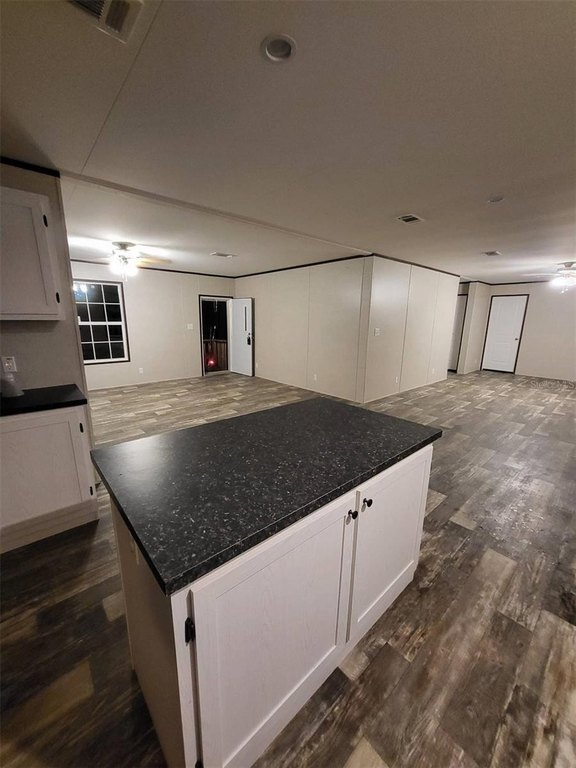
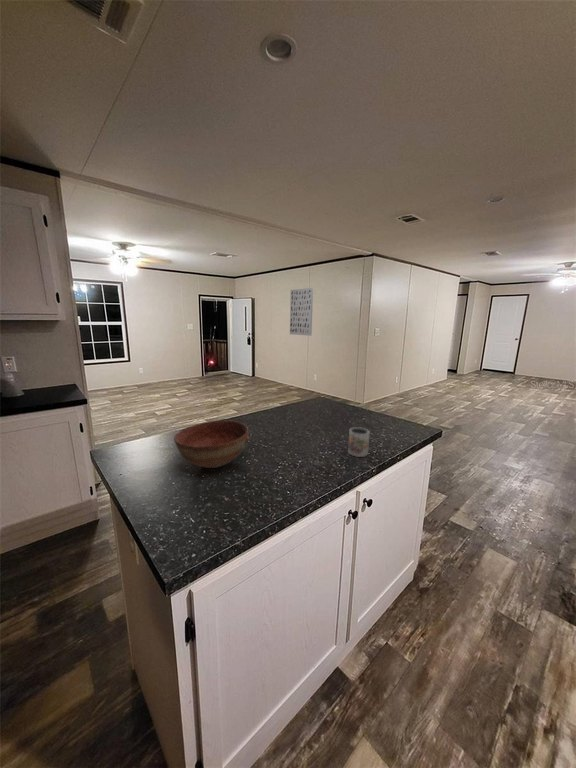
+ mug (360, 440)
+ bowl (212, 446)
+ wall art (300, 312)
